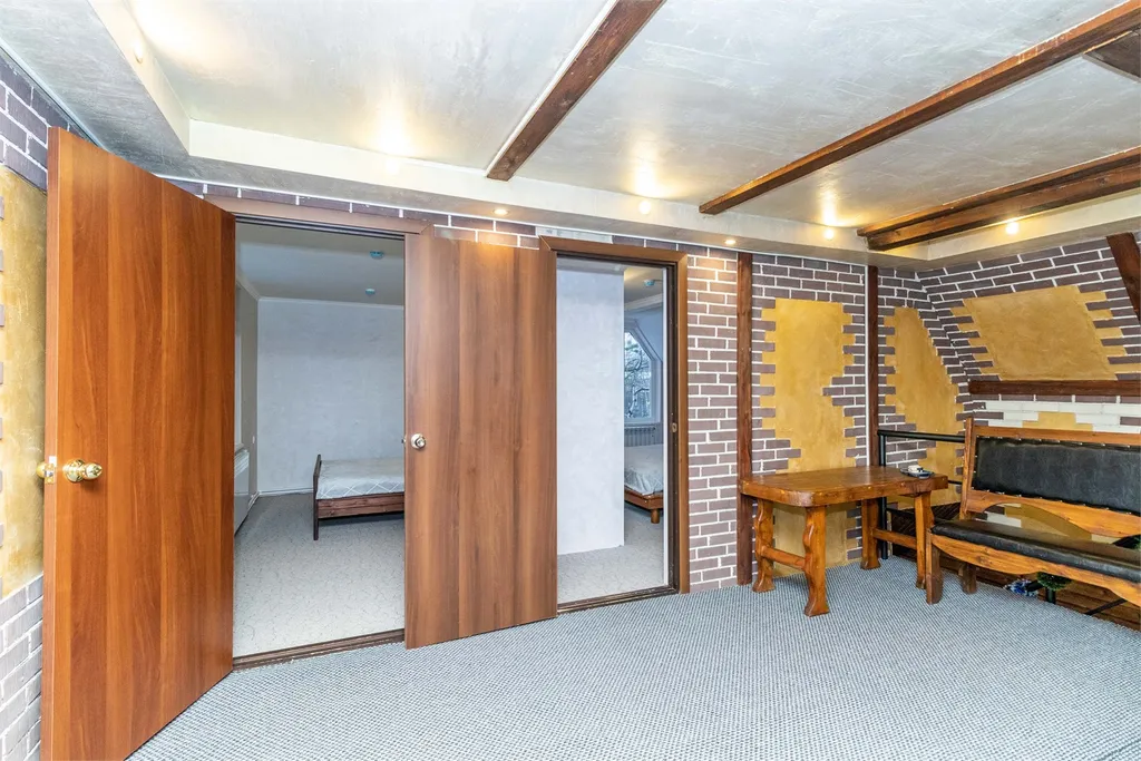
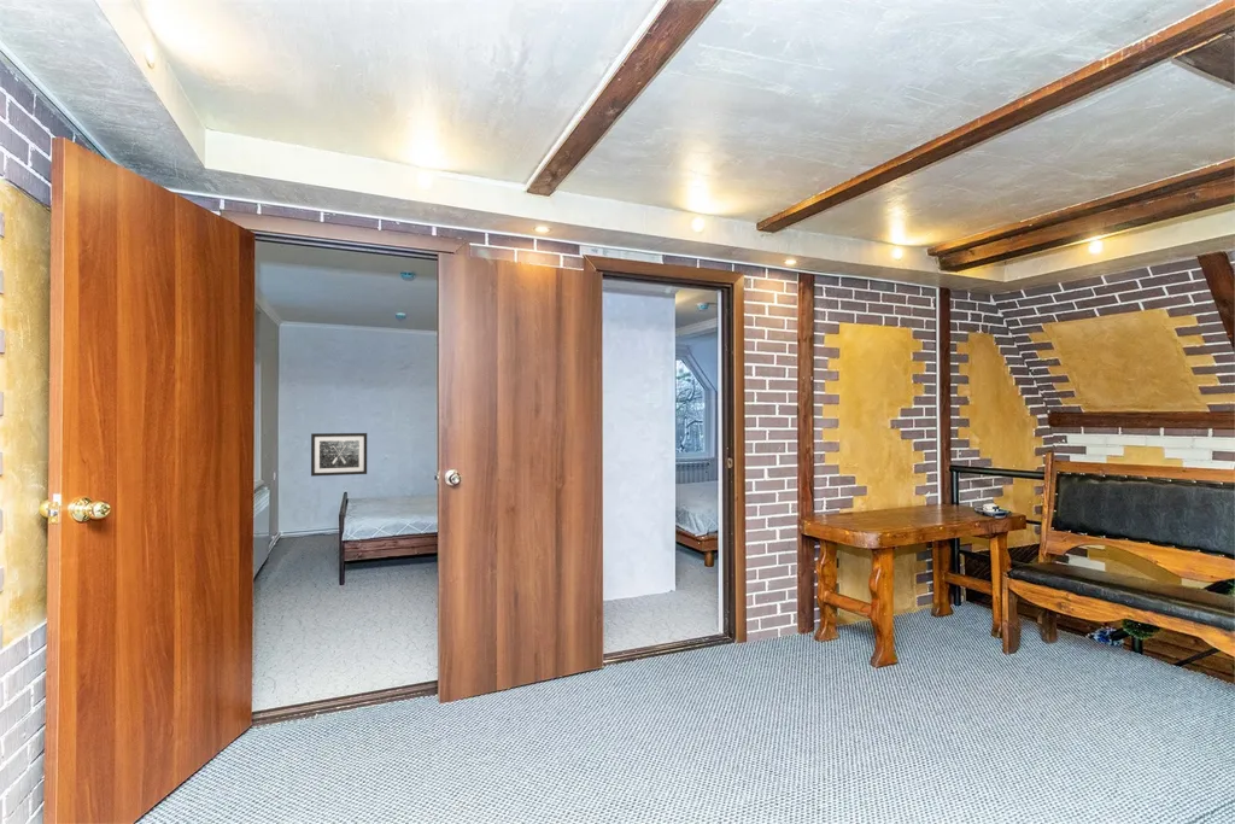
+ wall art (339, 454)
